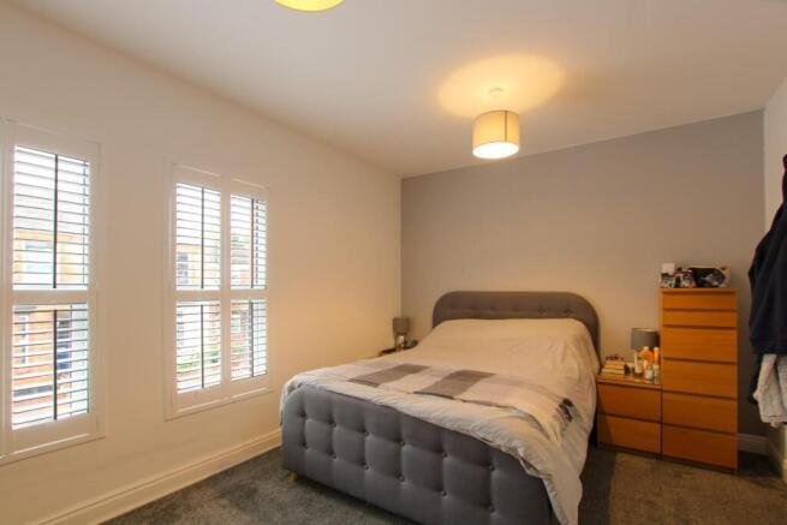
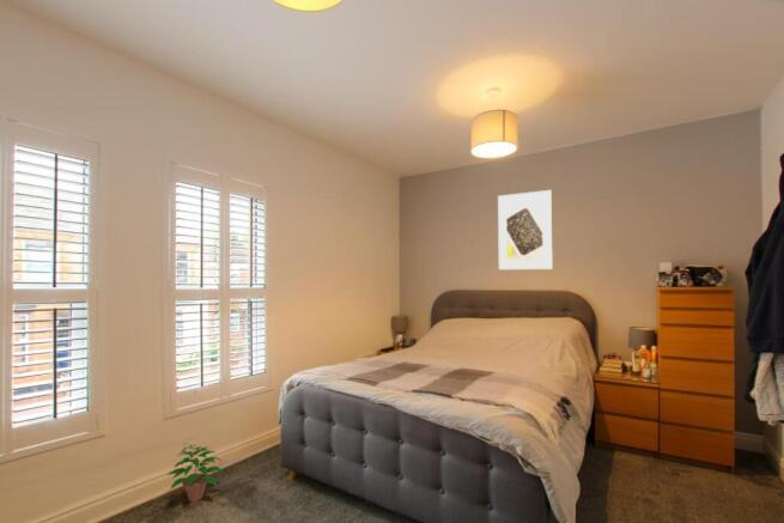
+ potted plant (197, 469)
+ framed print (524, 231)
